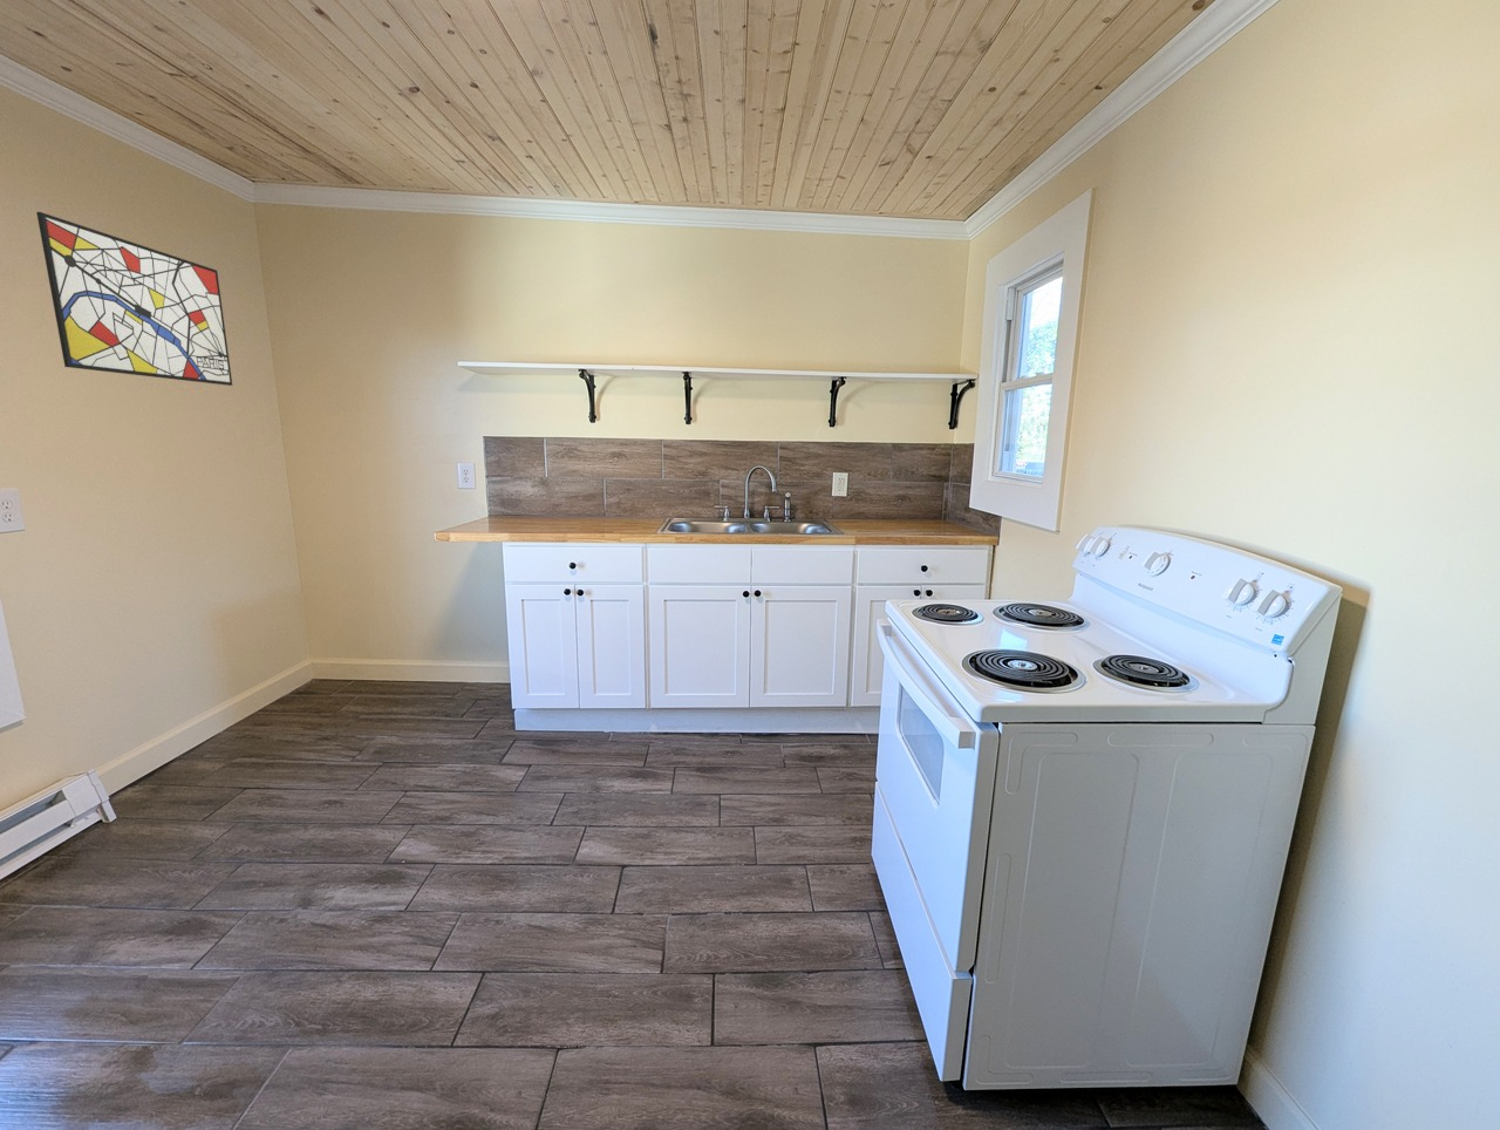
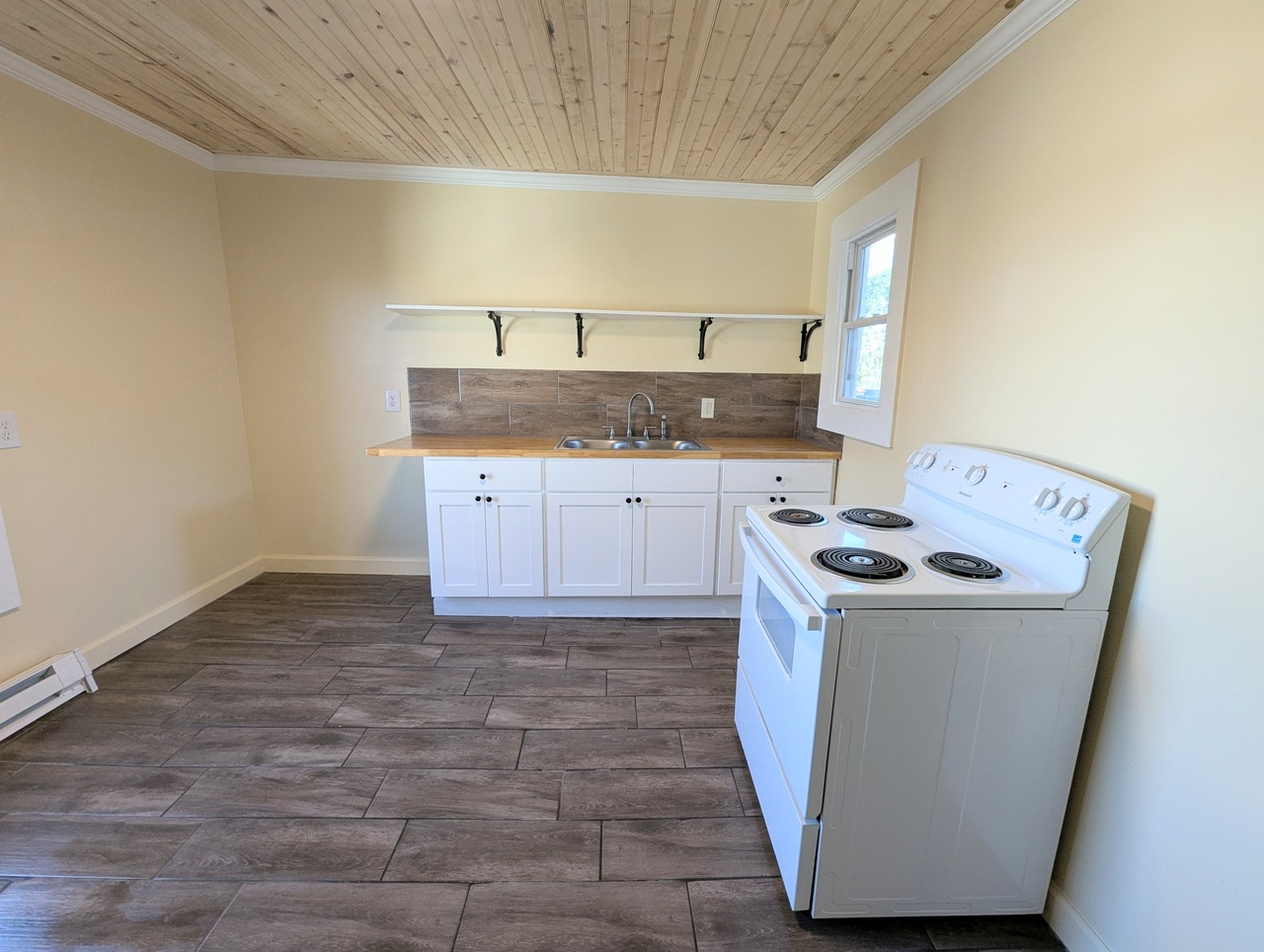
- wall art (150, 312)
